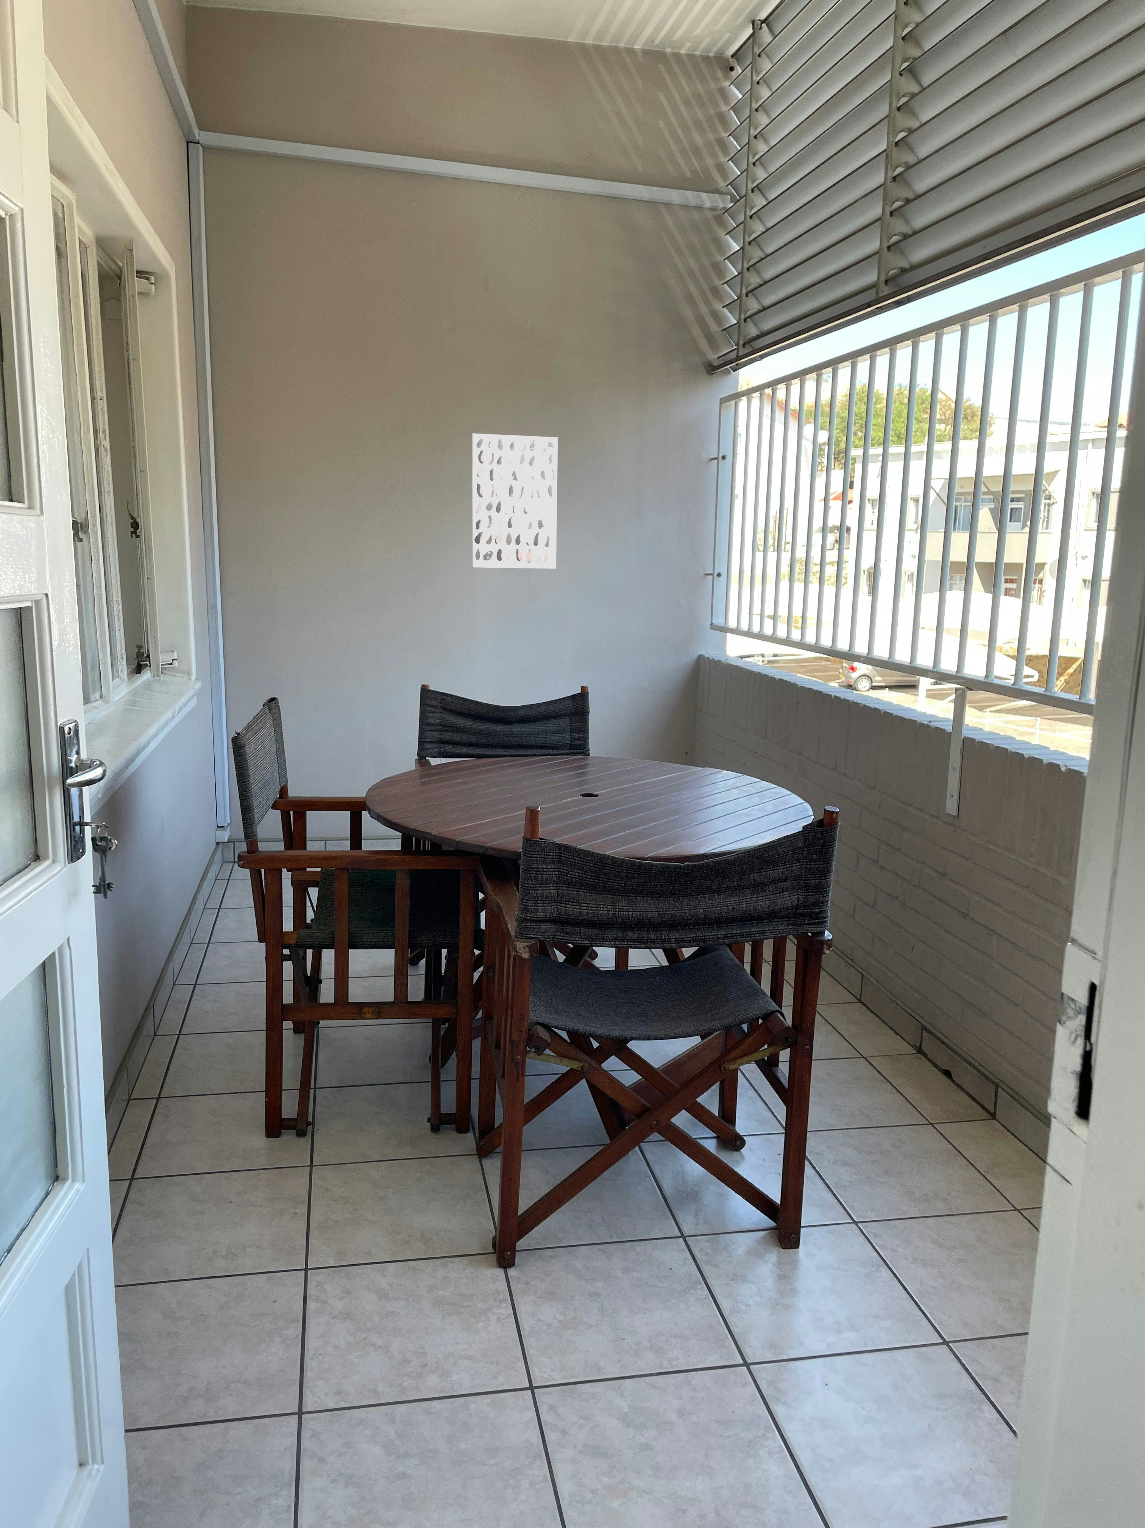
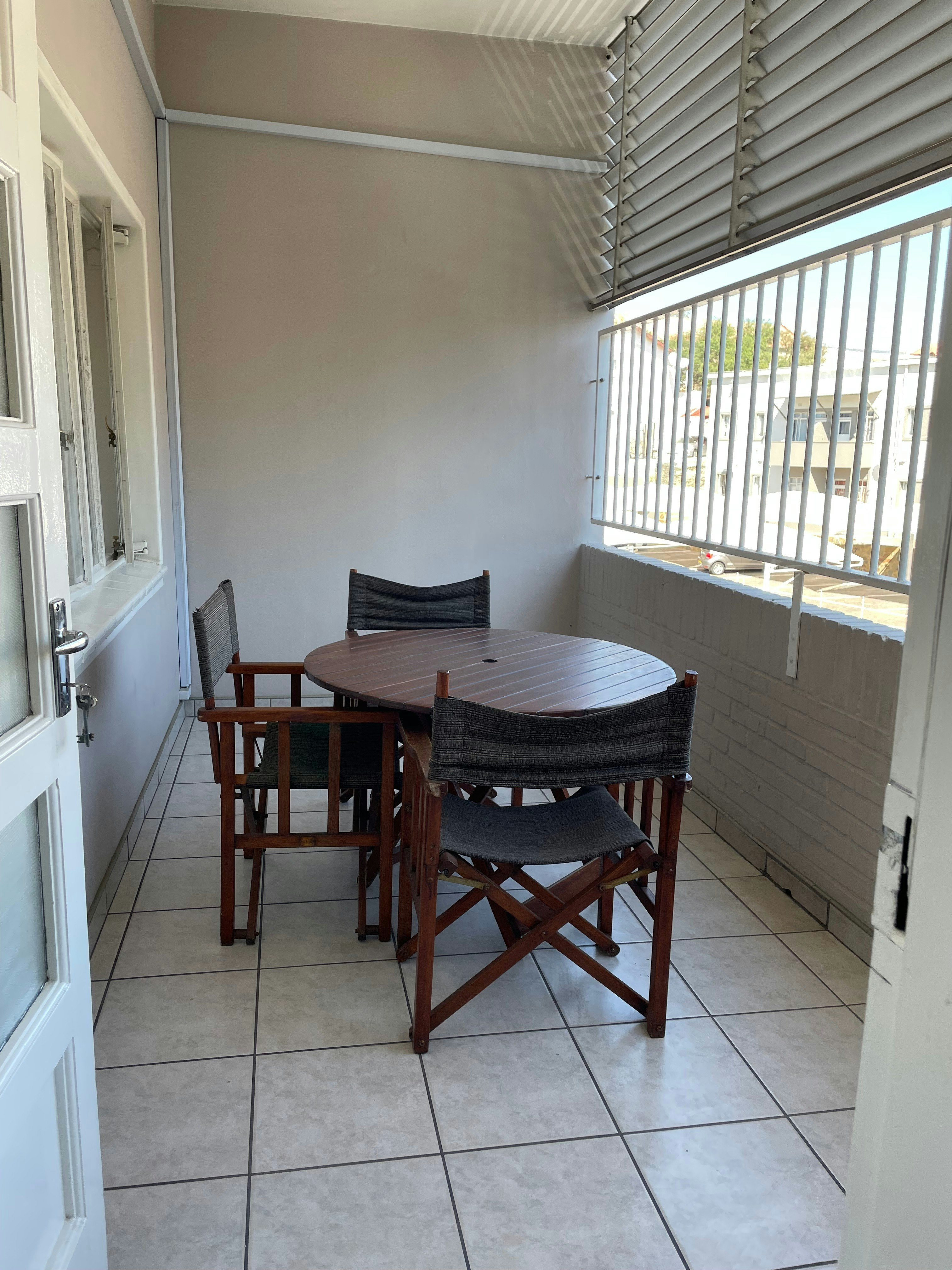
- wall art (515, 503)
